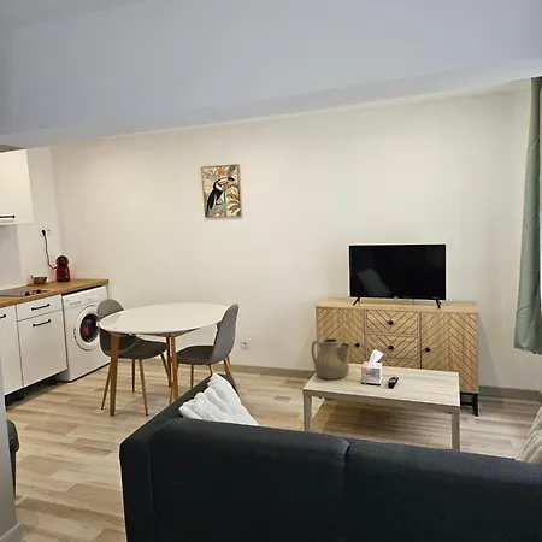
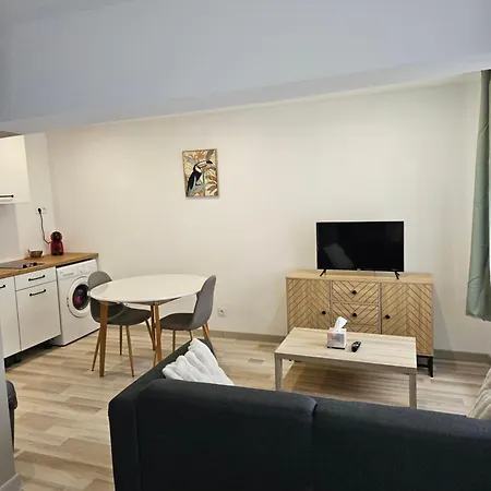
- teapot (329, 357)
